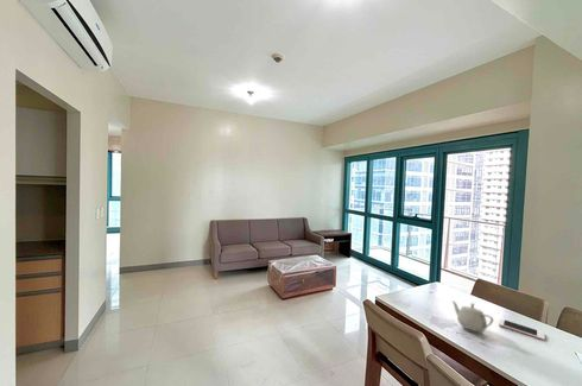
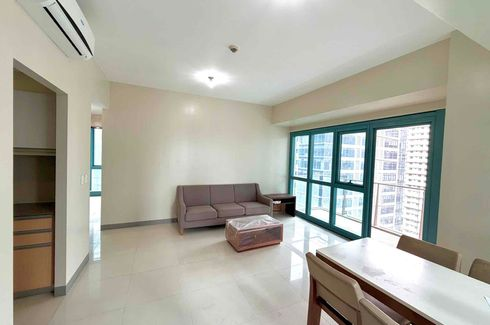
- cell phone (520, 328)
- teapot (469, 315)
